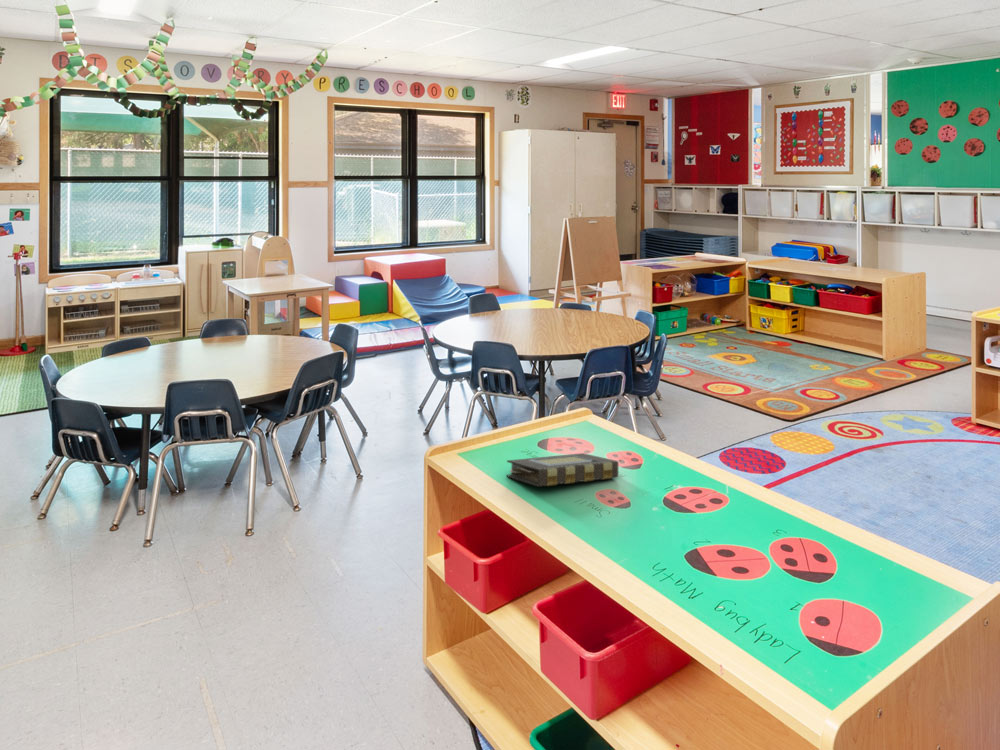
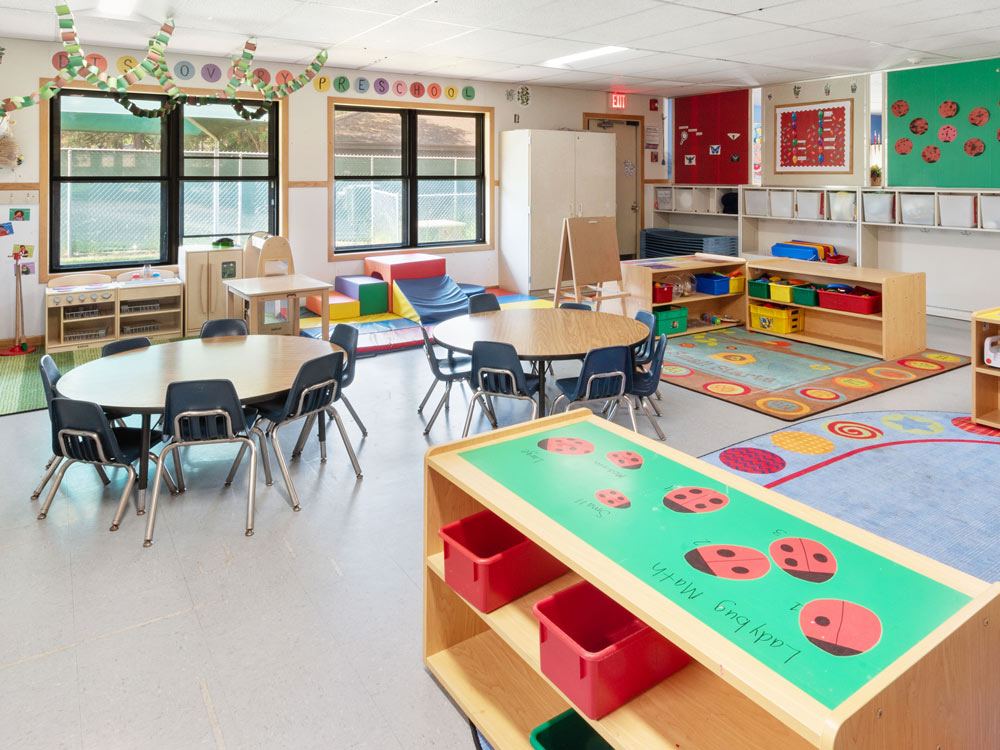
- book (561, 467)
